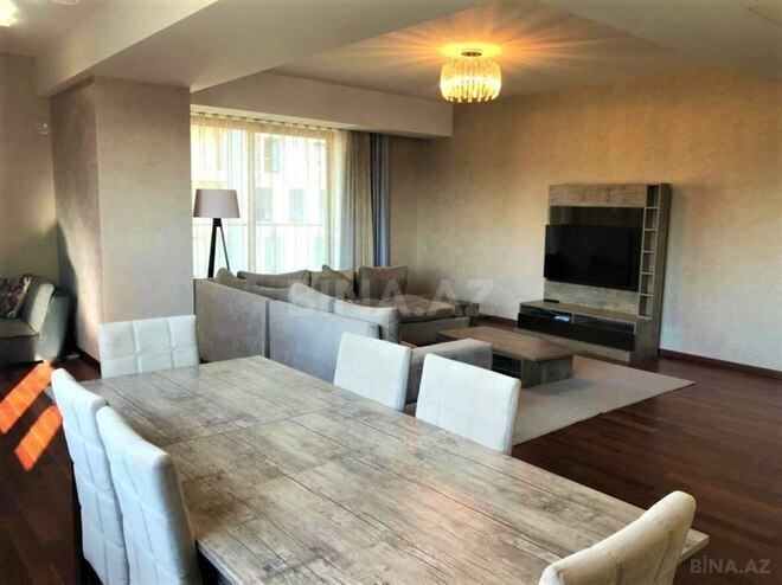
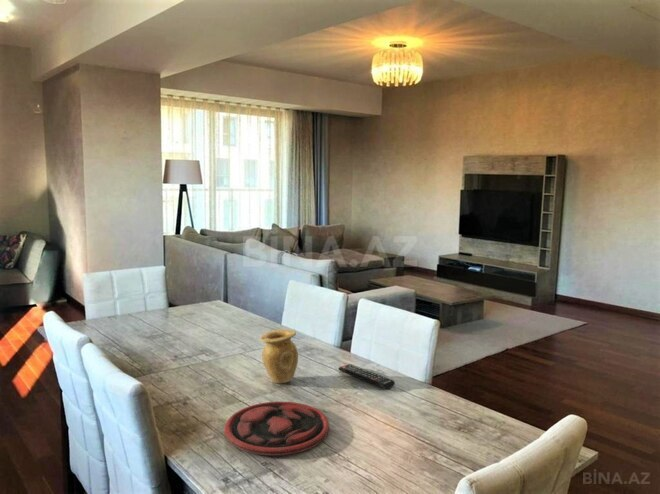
+ plate (277, 425)
+ vase (278, 356)
+ remote control (365, 376)
